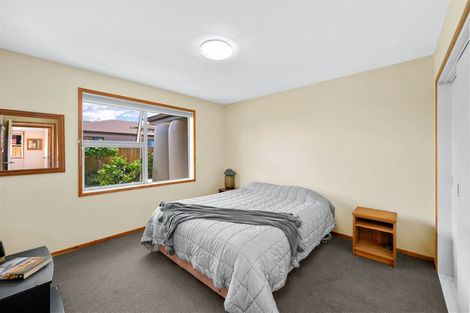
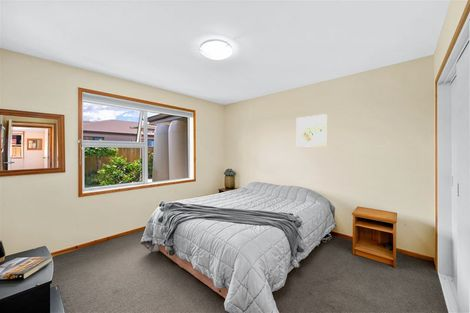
+ wall art (311, 131)
